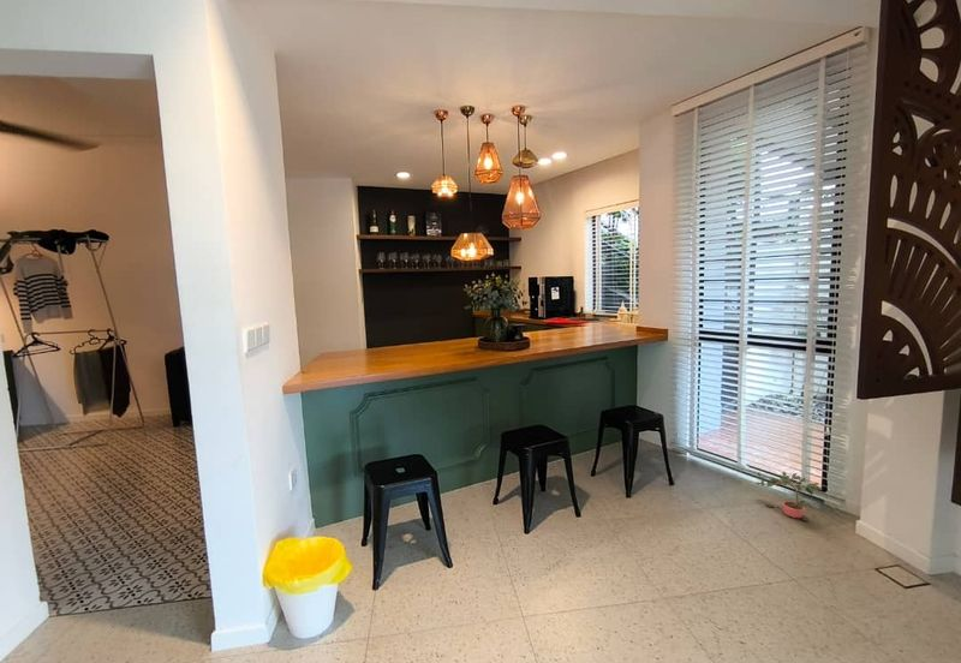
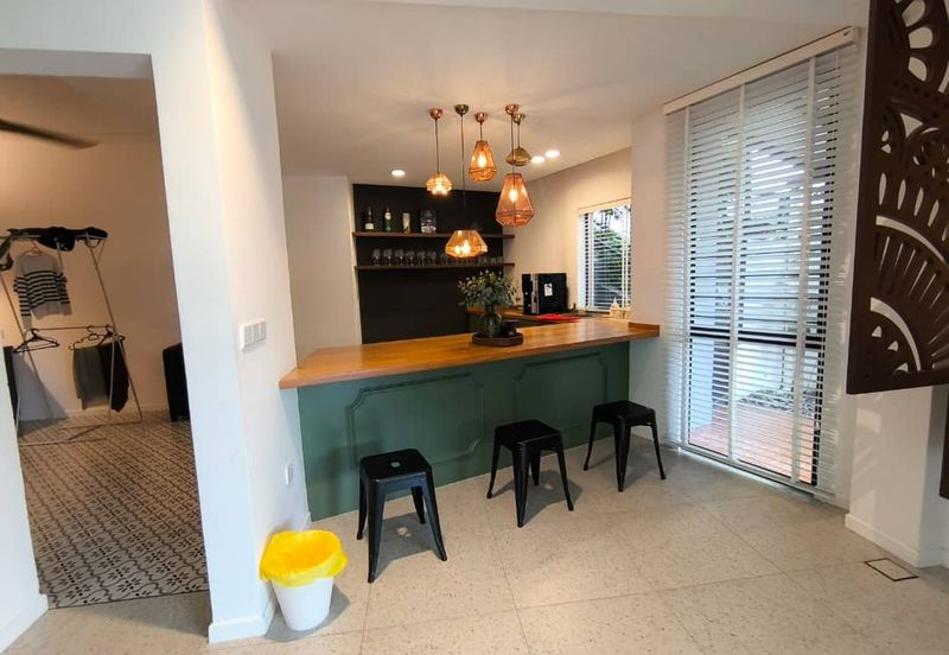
- potted plant (790, 485)
